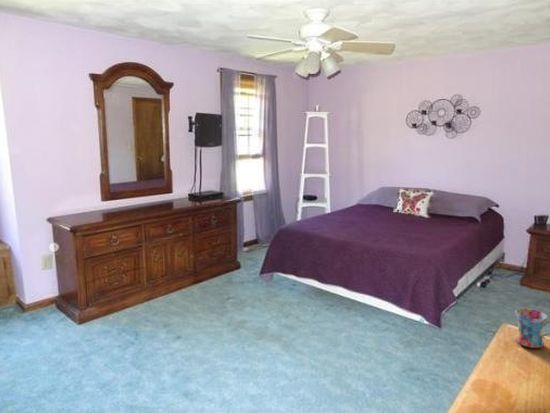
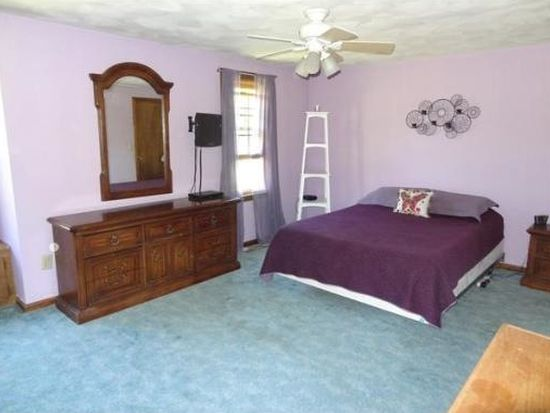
- mug (534, 329)
